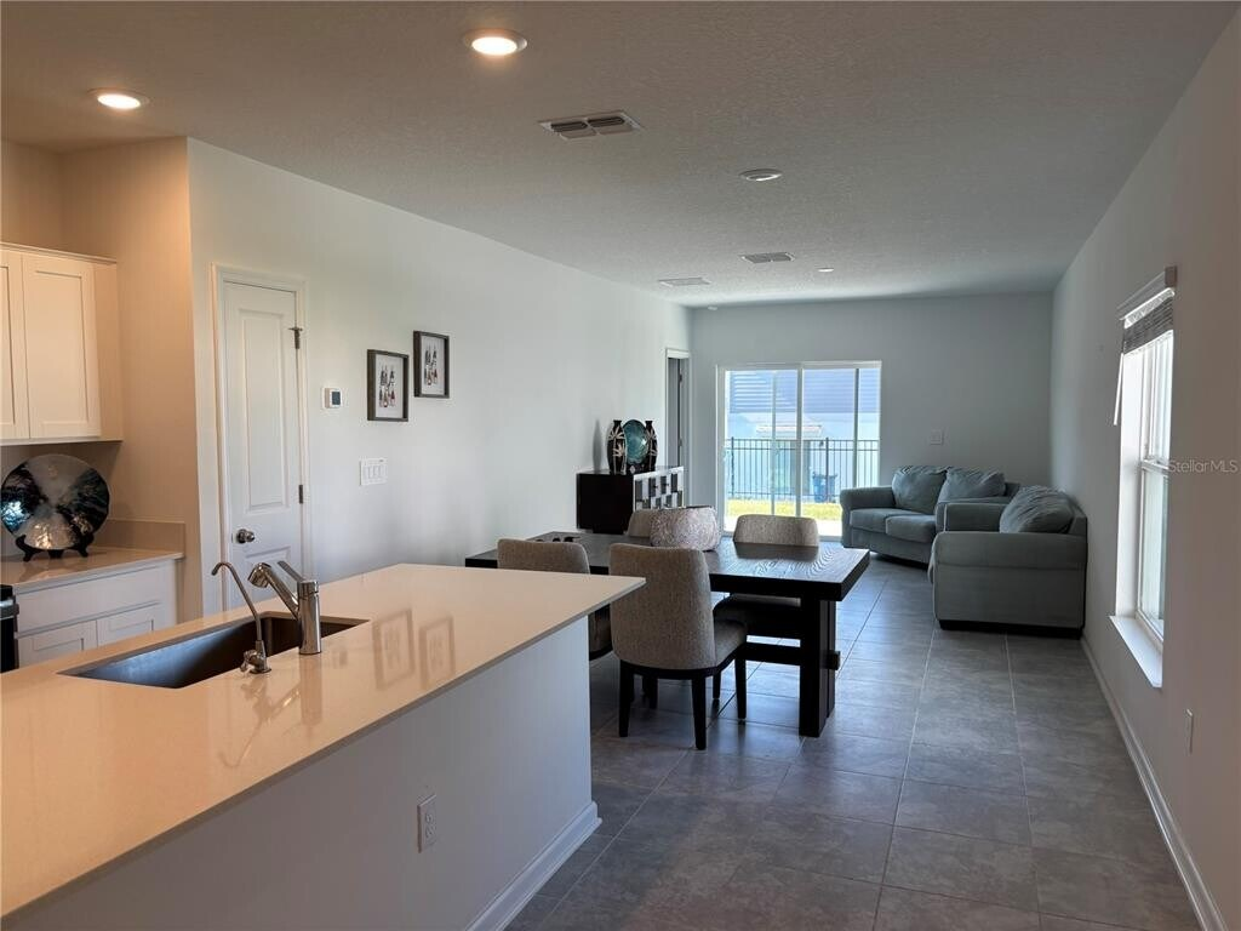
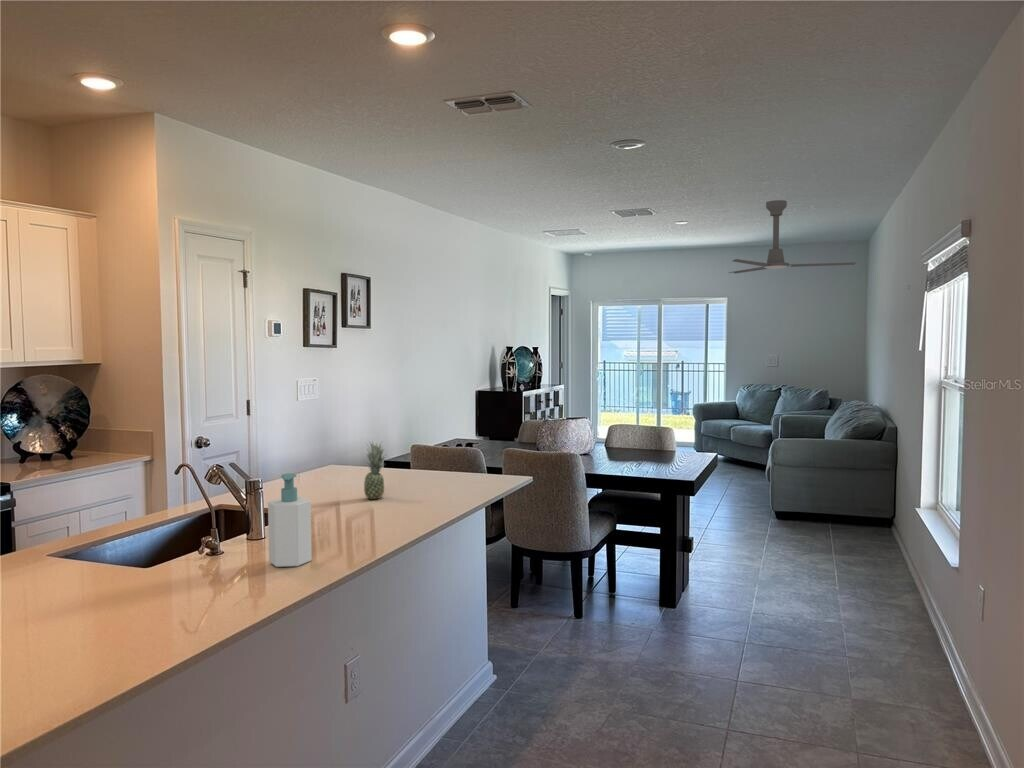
+ ceiling fan (778, 234)
+ fruit (375, 469)
+ soap bottle (289, 518)
